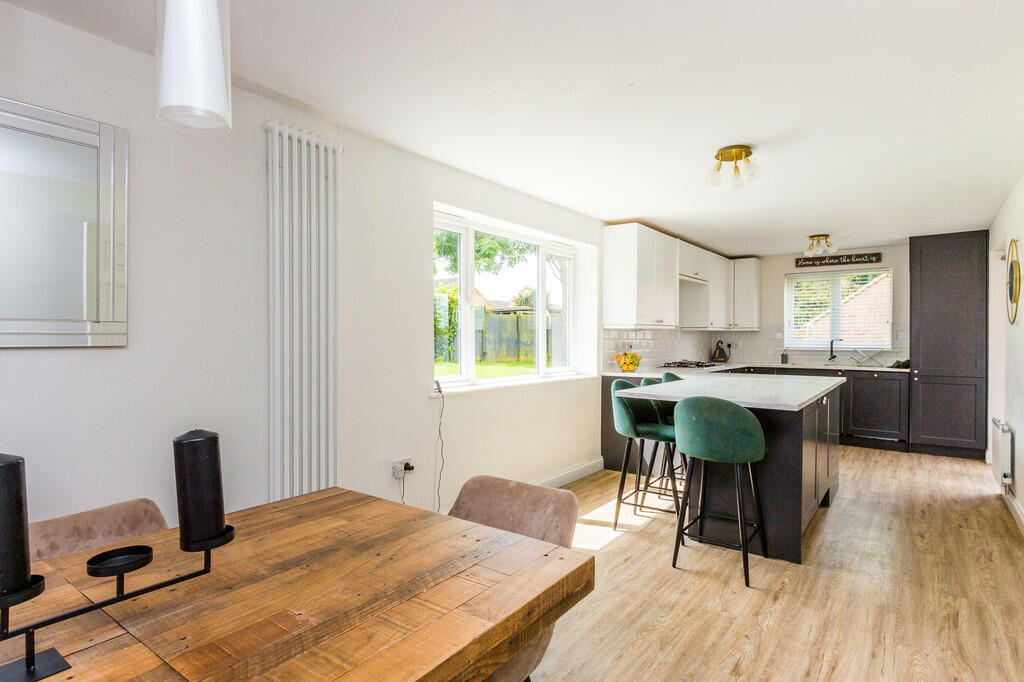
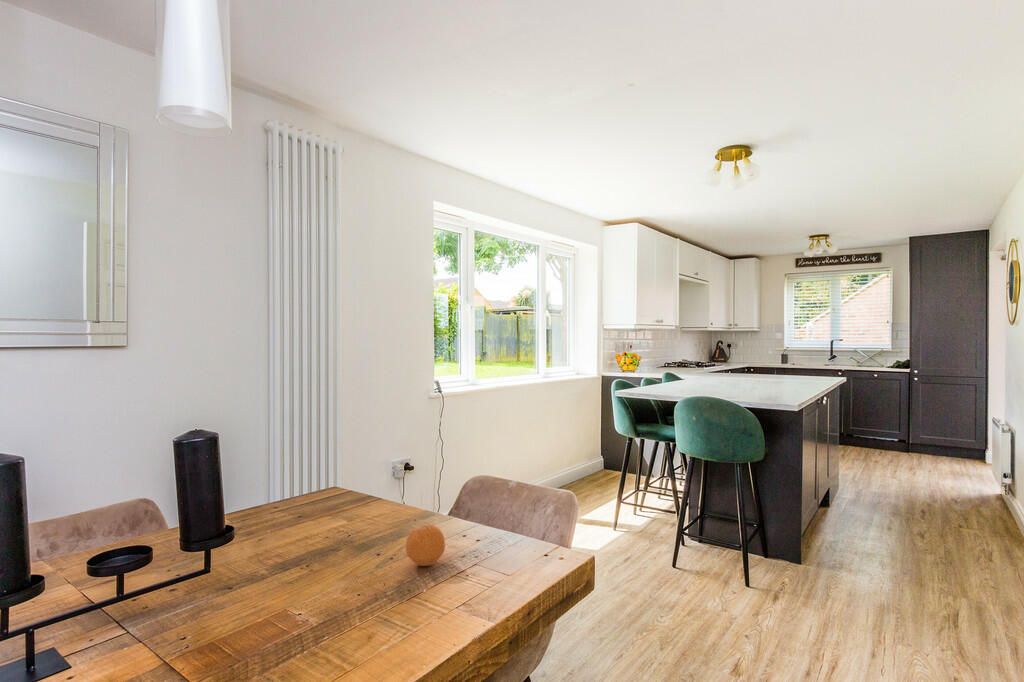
+ fruit (425, 545)
